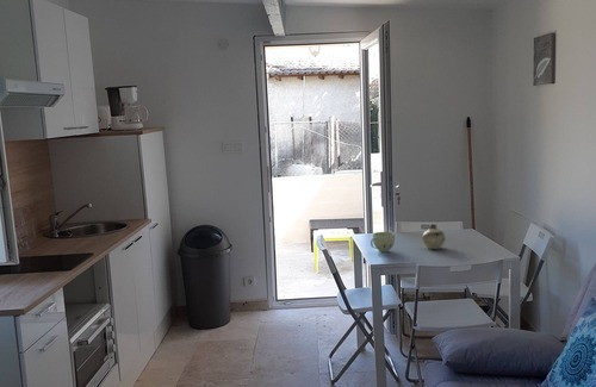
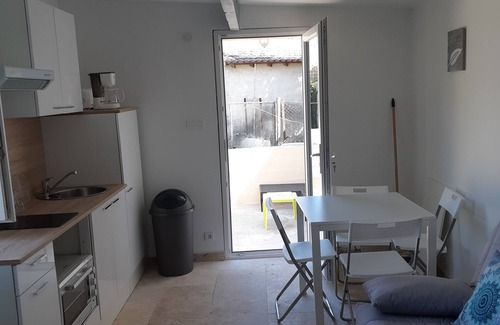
- cup (381, 243)
- teapot (434, 236)
